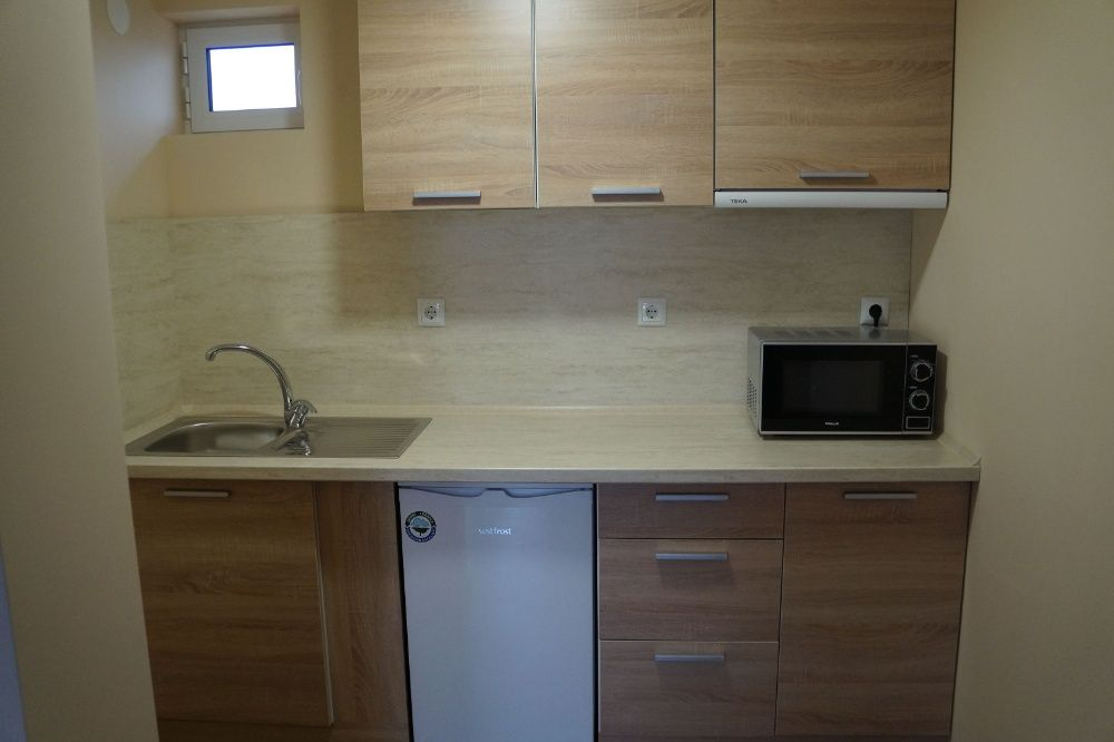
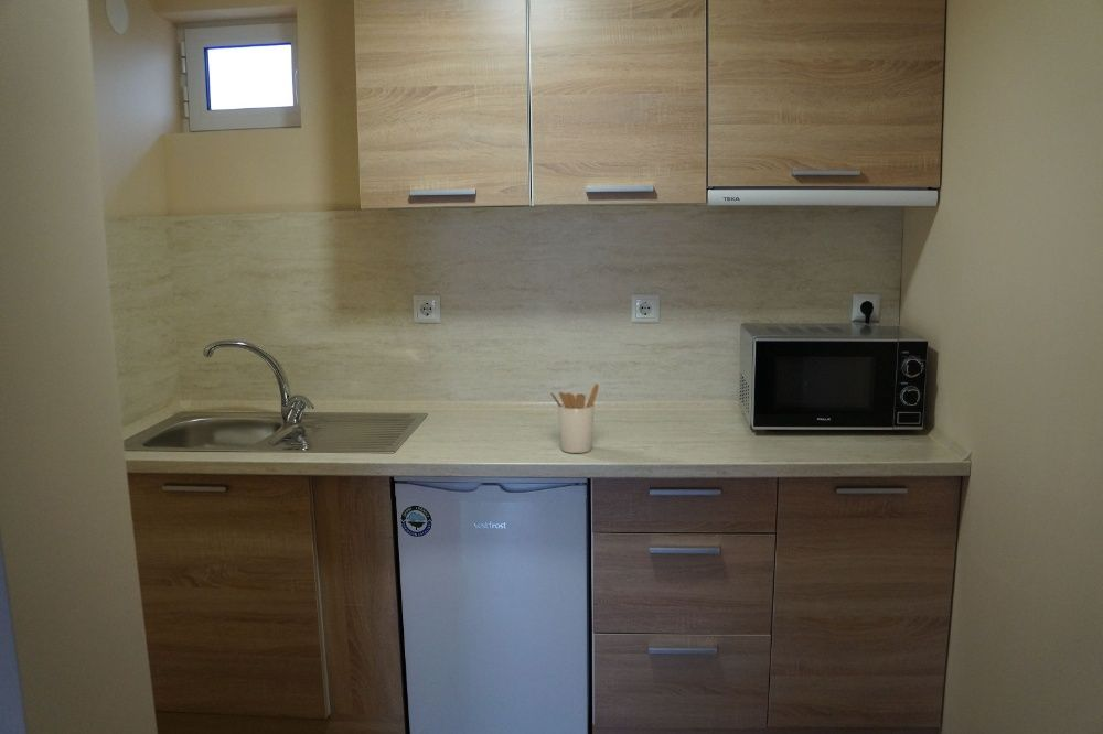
+ utensil holder (575, 418)
